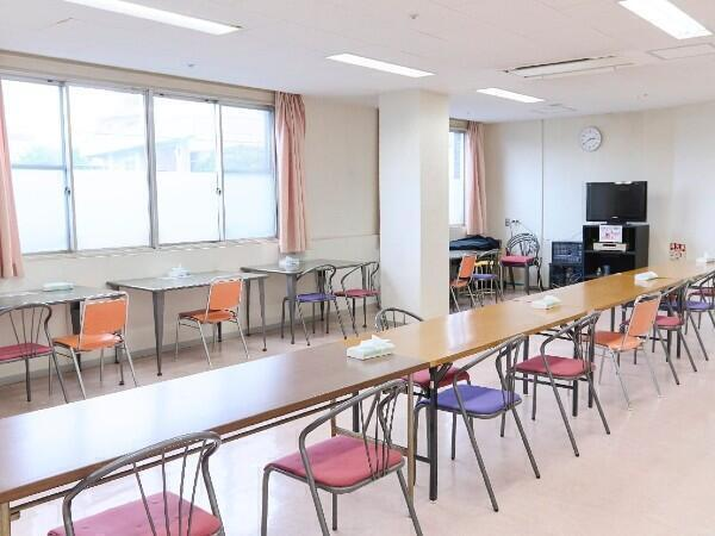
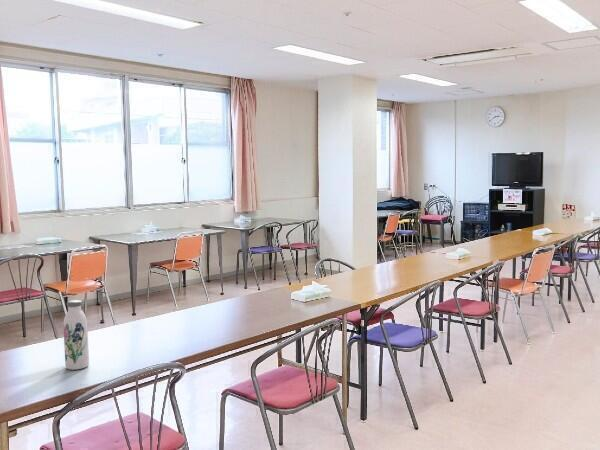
+ water bottle (75, 333)
